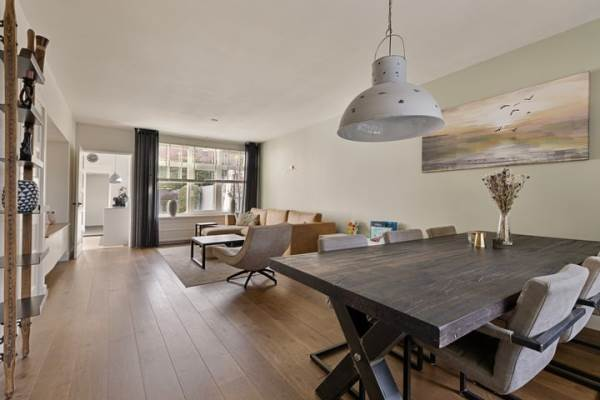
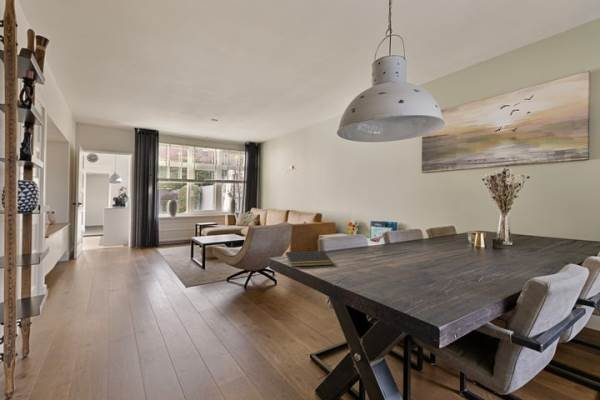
+ notepad (308, 258)
